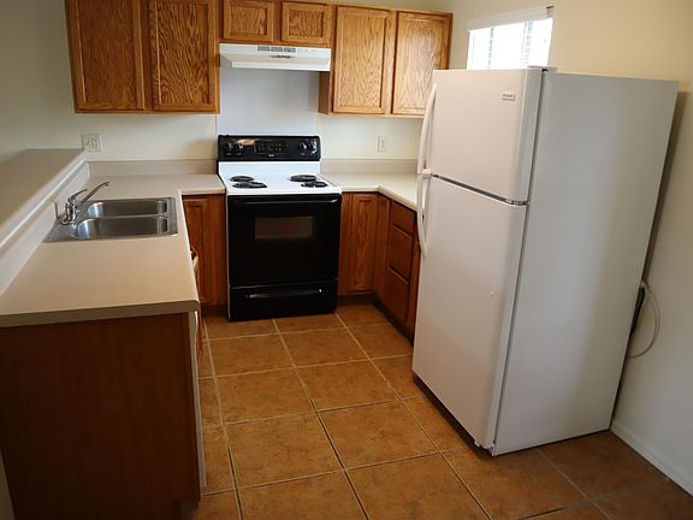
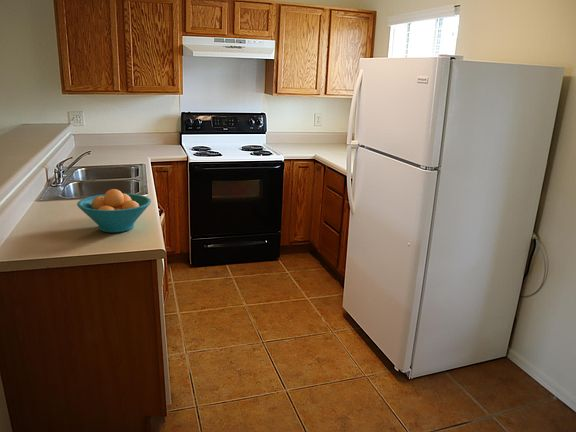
+ fruit bowl (115, 208)
